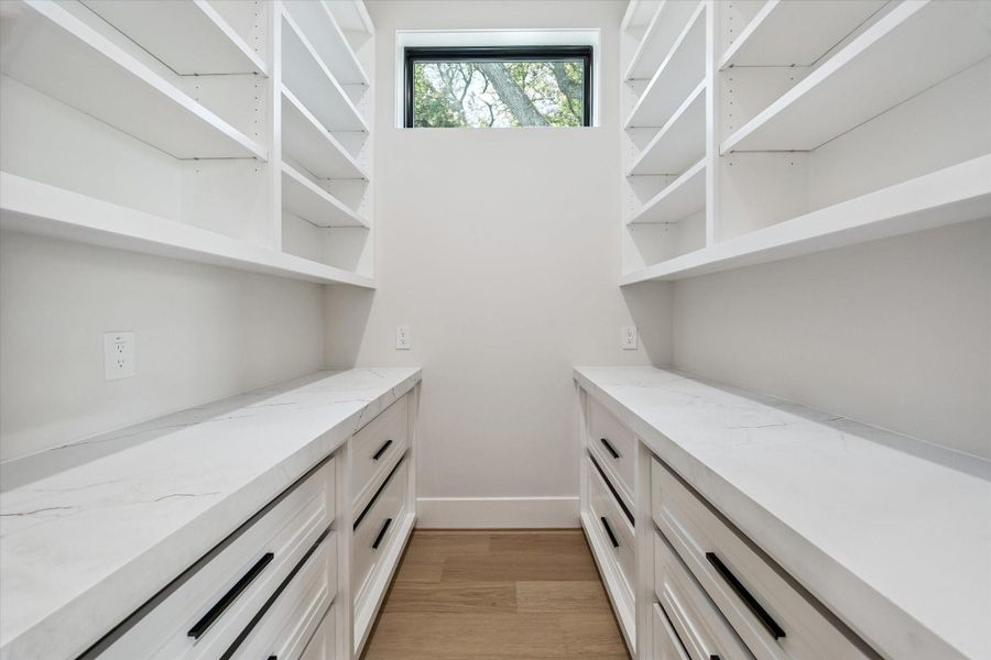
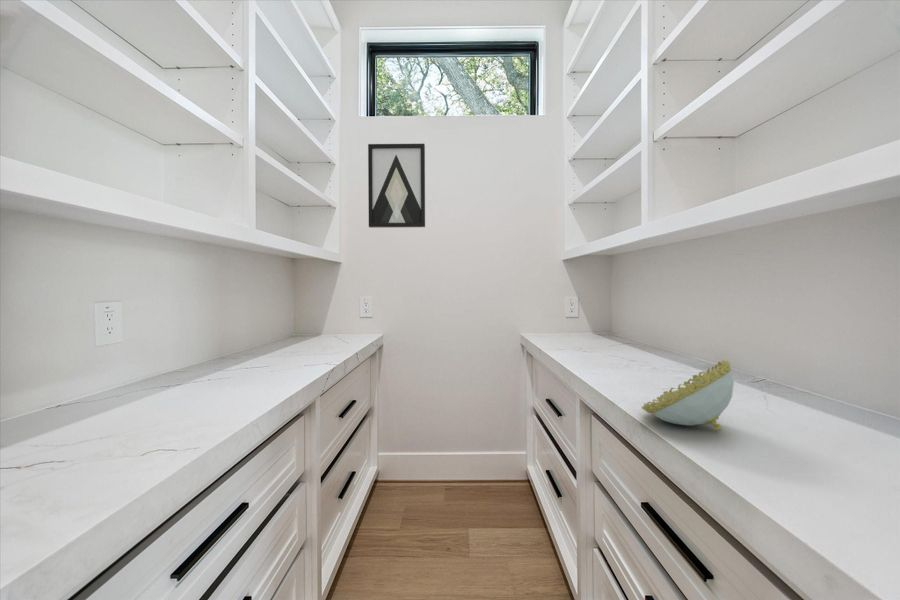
+ wall art (396, 185)
+ decorative bowl (684, 389)
